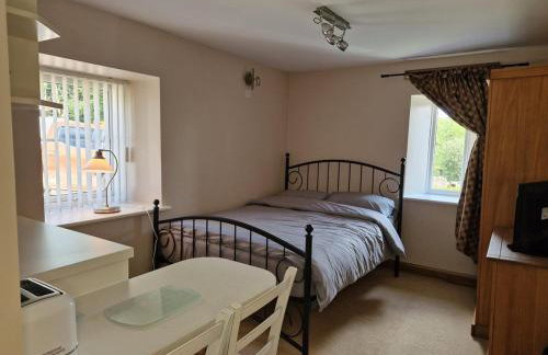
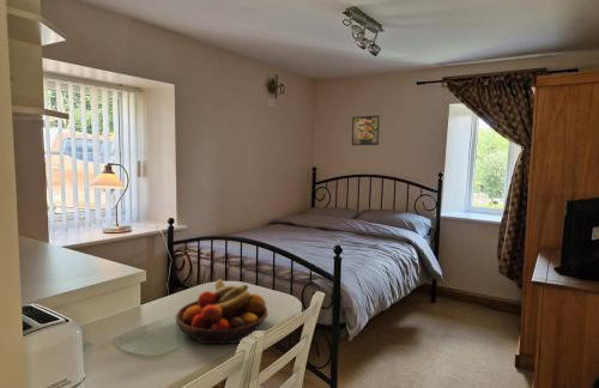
+ fruit bowl (222, 307)
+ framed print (365, 131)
